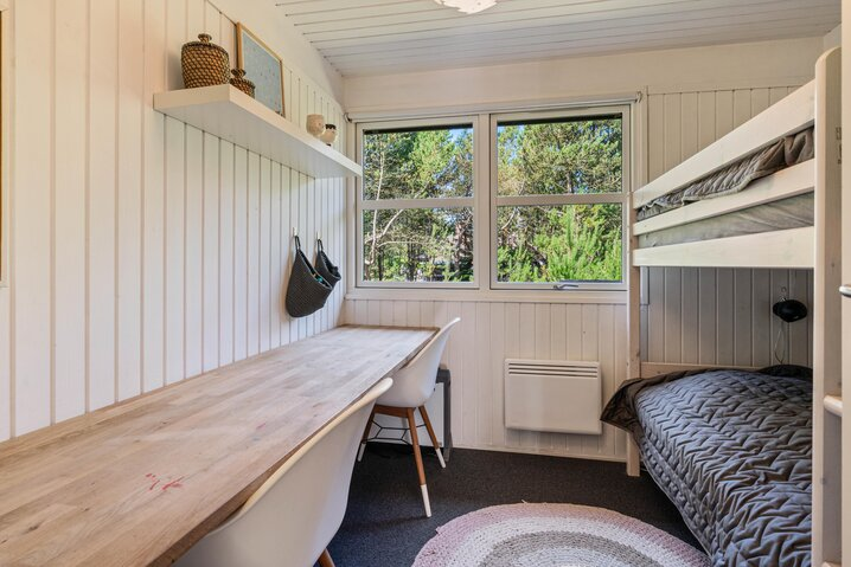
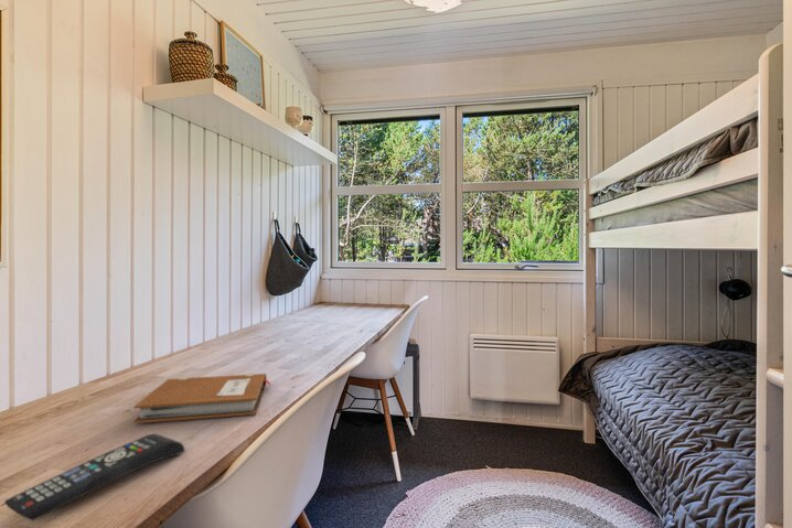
+ remote control (107, 468)
+ notebook (212, 394)
